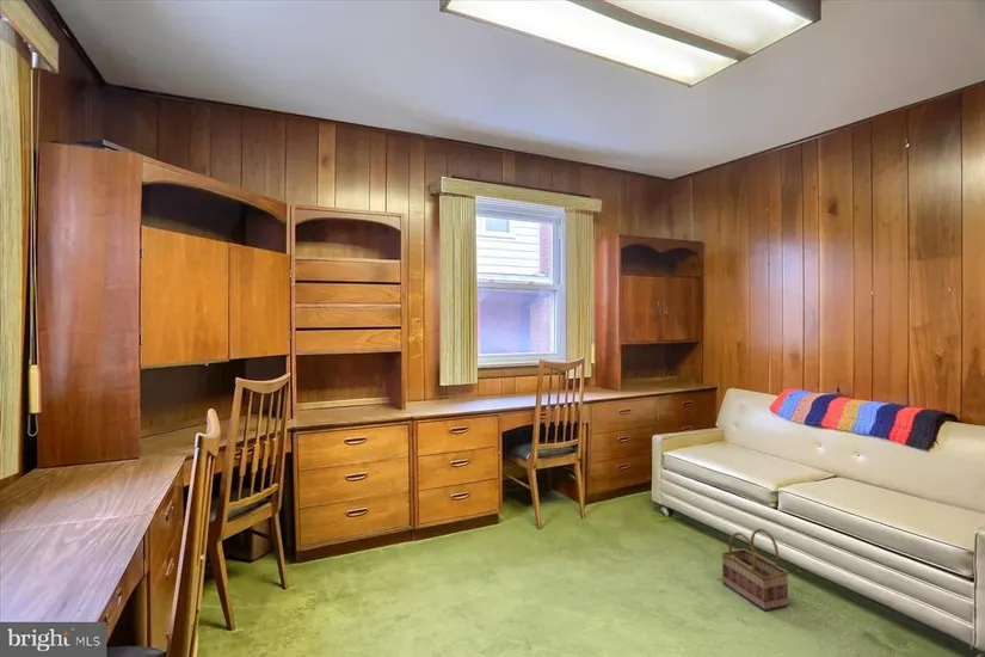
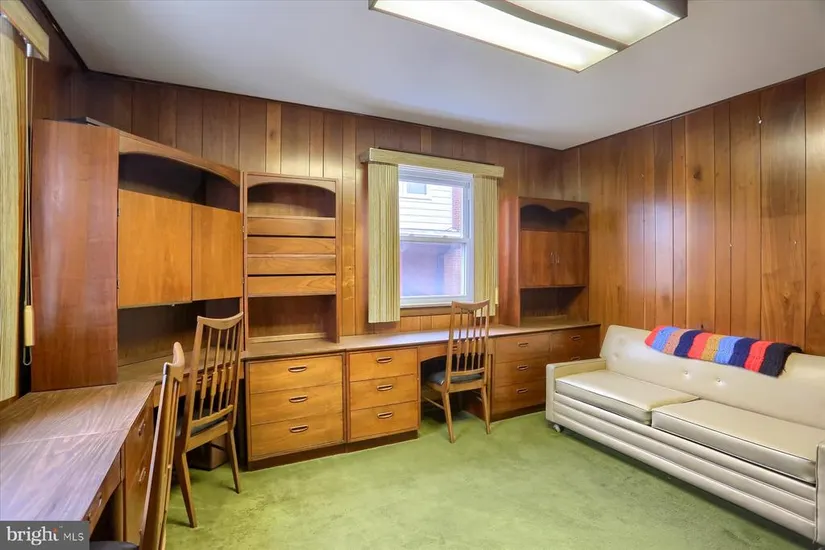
- basket (753, 563)
